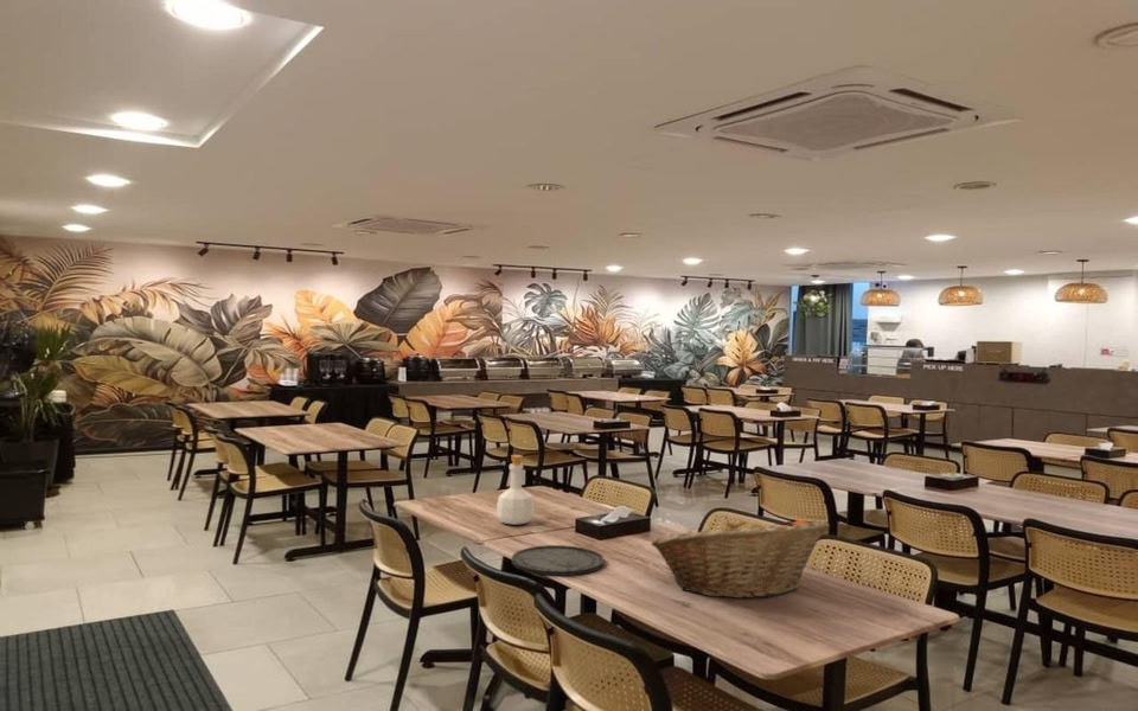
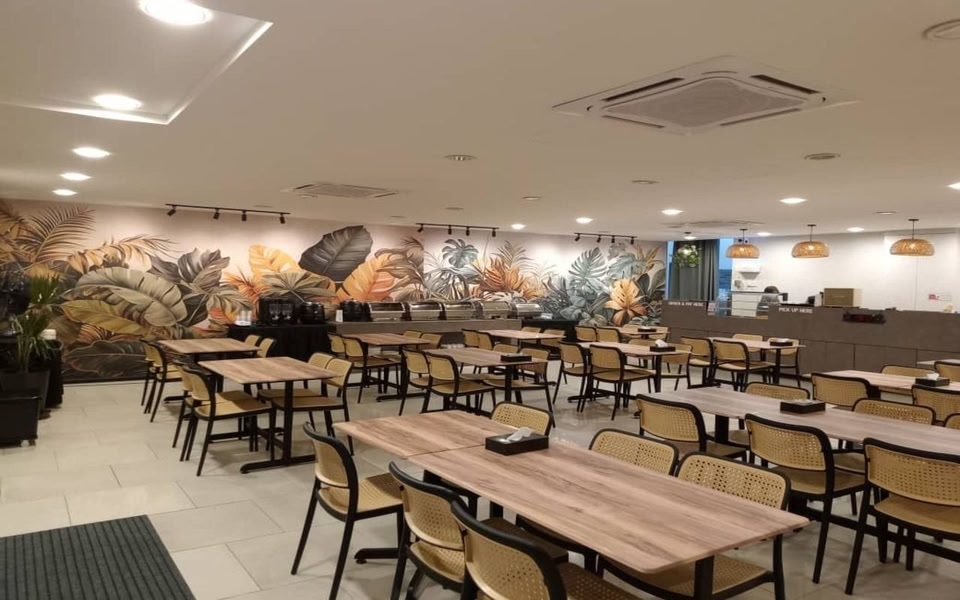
- plate (557, 559)
- fruit basket (740, 547)
- bottle (516, 488)
